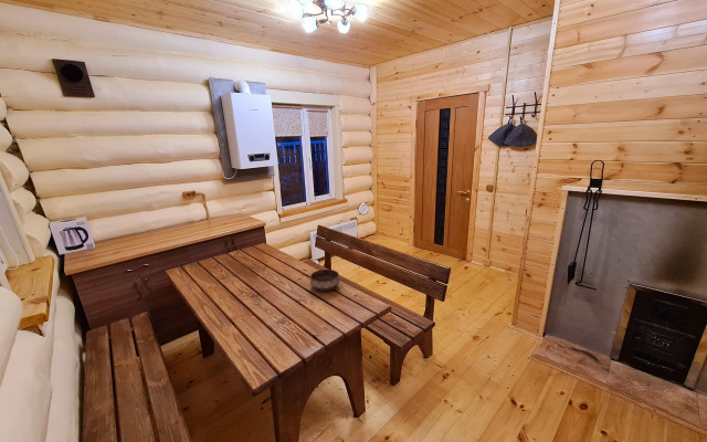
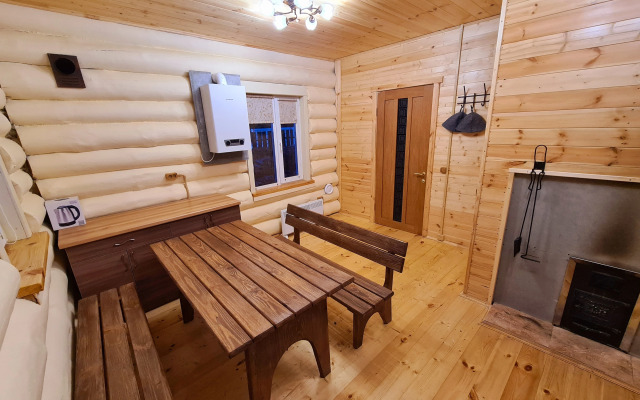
- bowl (325, 281)
